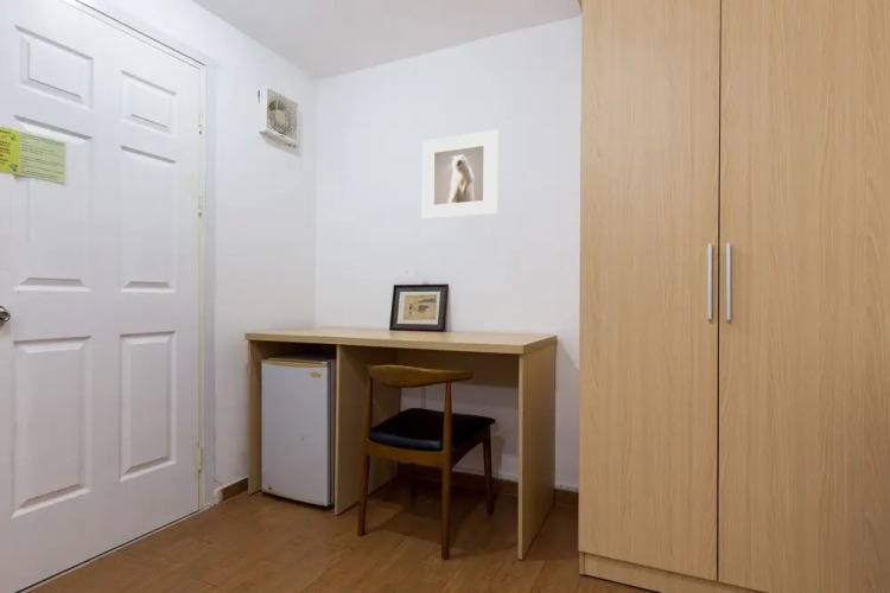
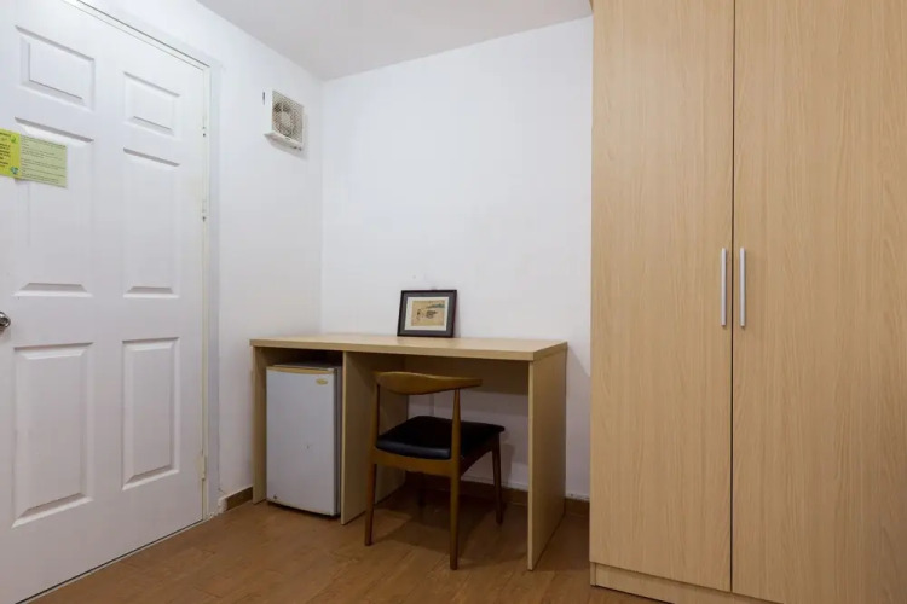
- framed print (458, 176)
